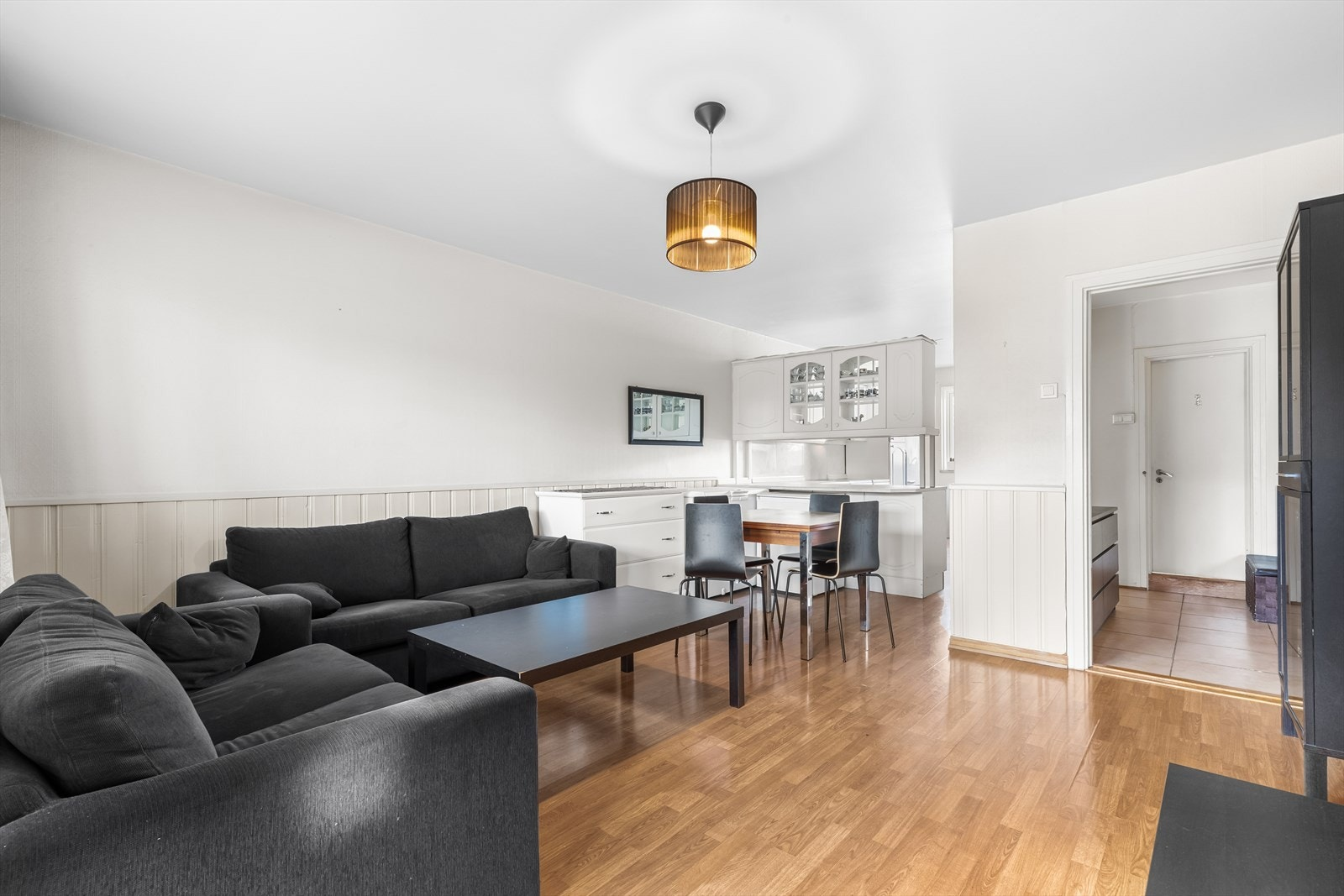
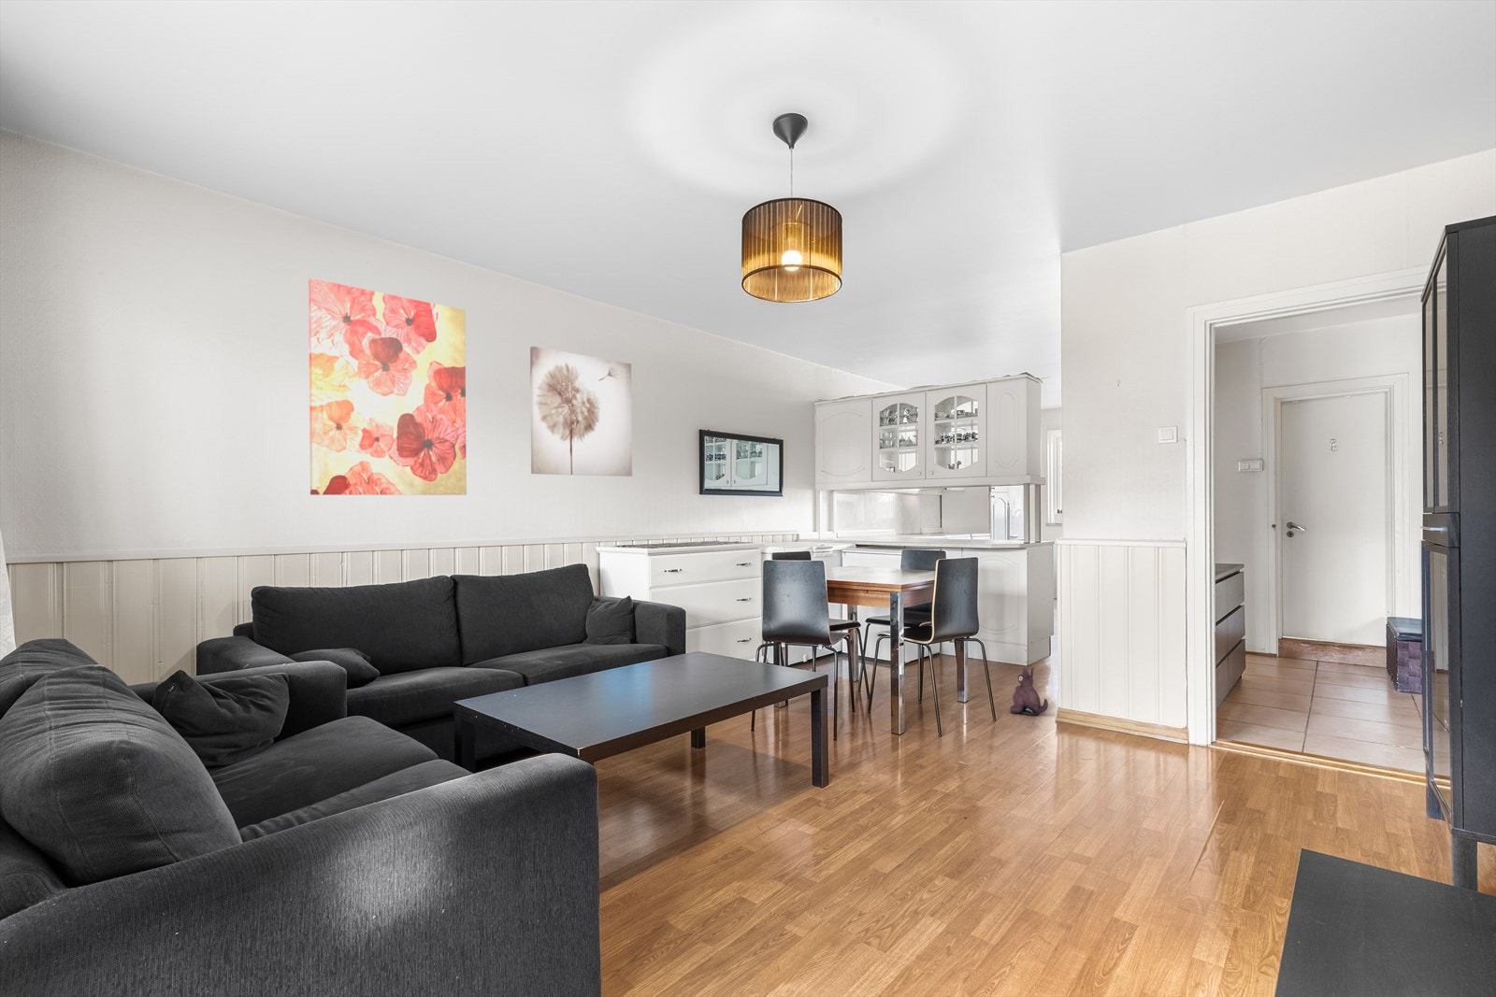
+ wall art (583, 415)
+ plush toy (1032, 691)
+ wall art (393, 395)
